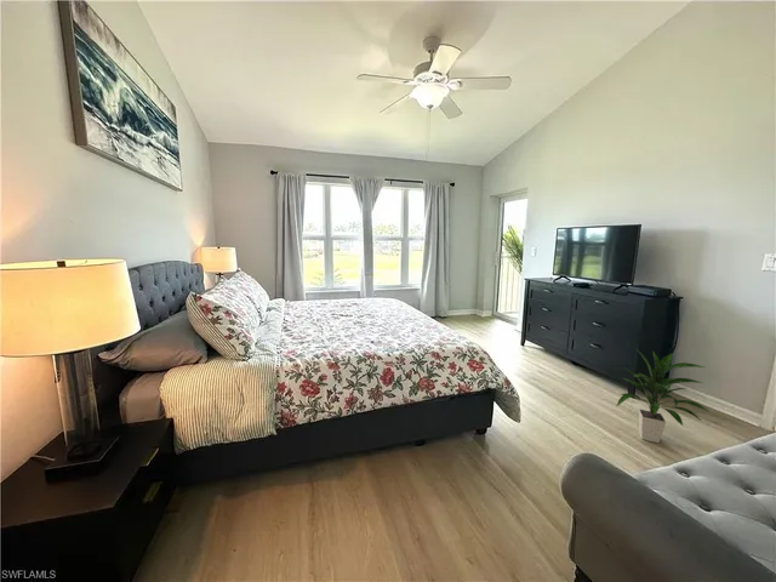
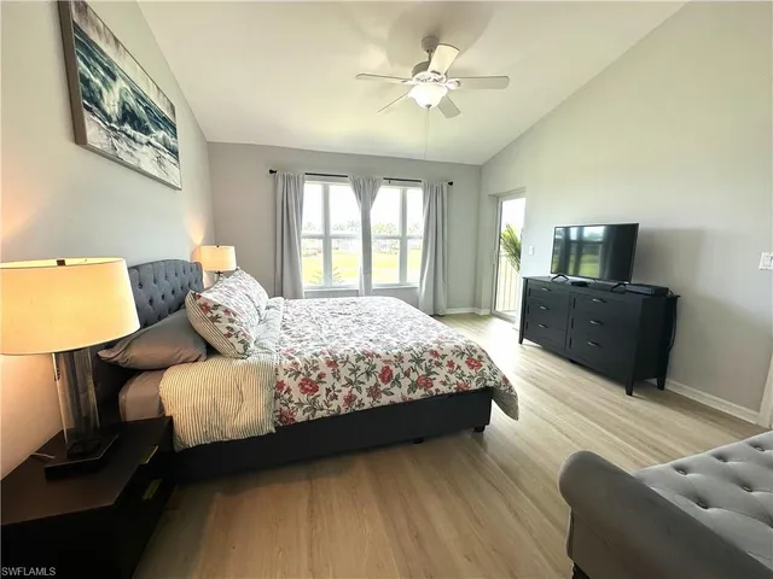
- indoor plant (656, 394)
